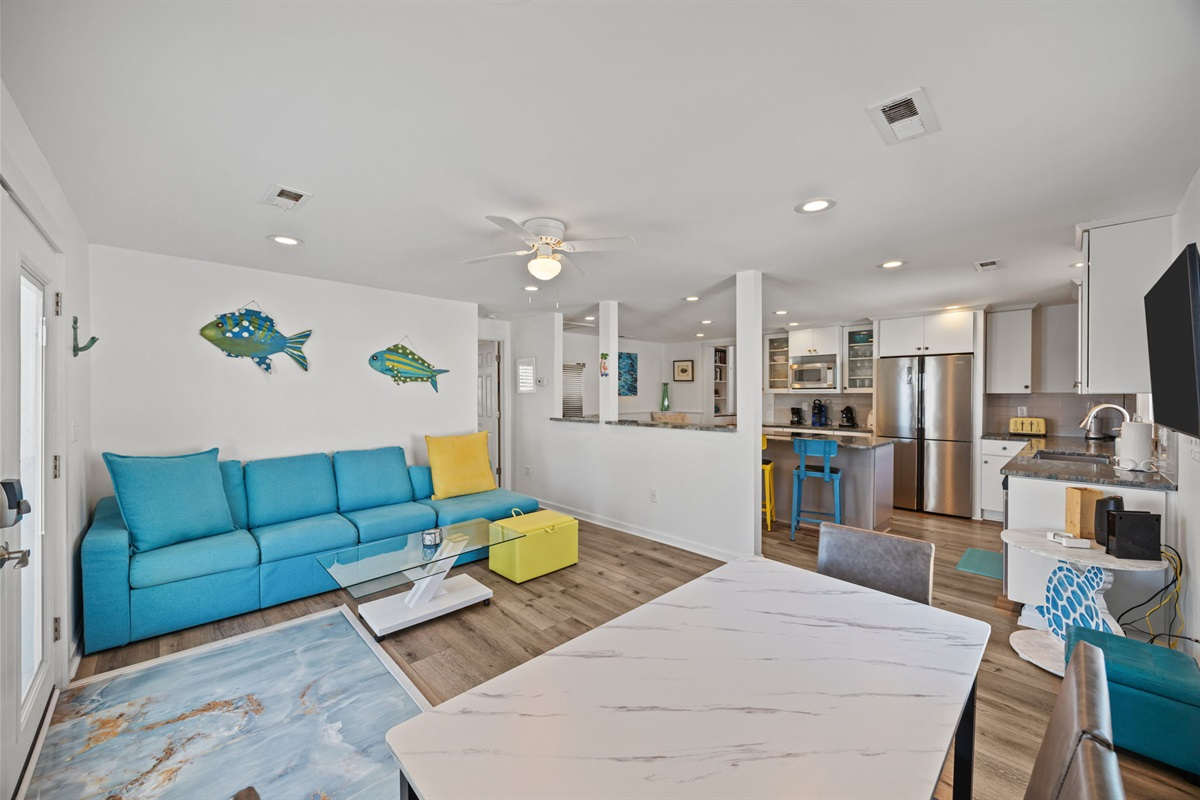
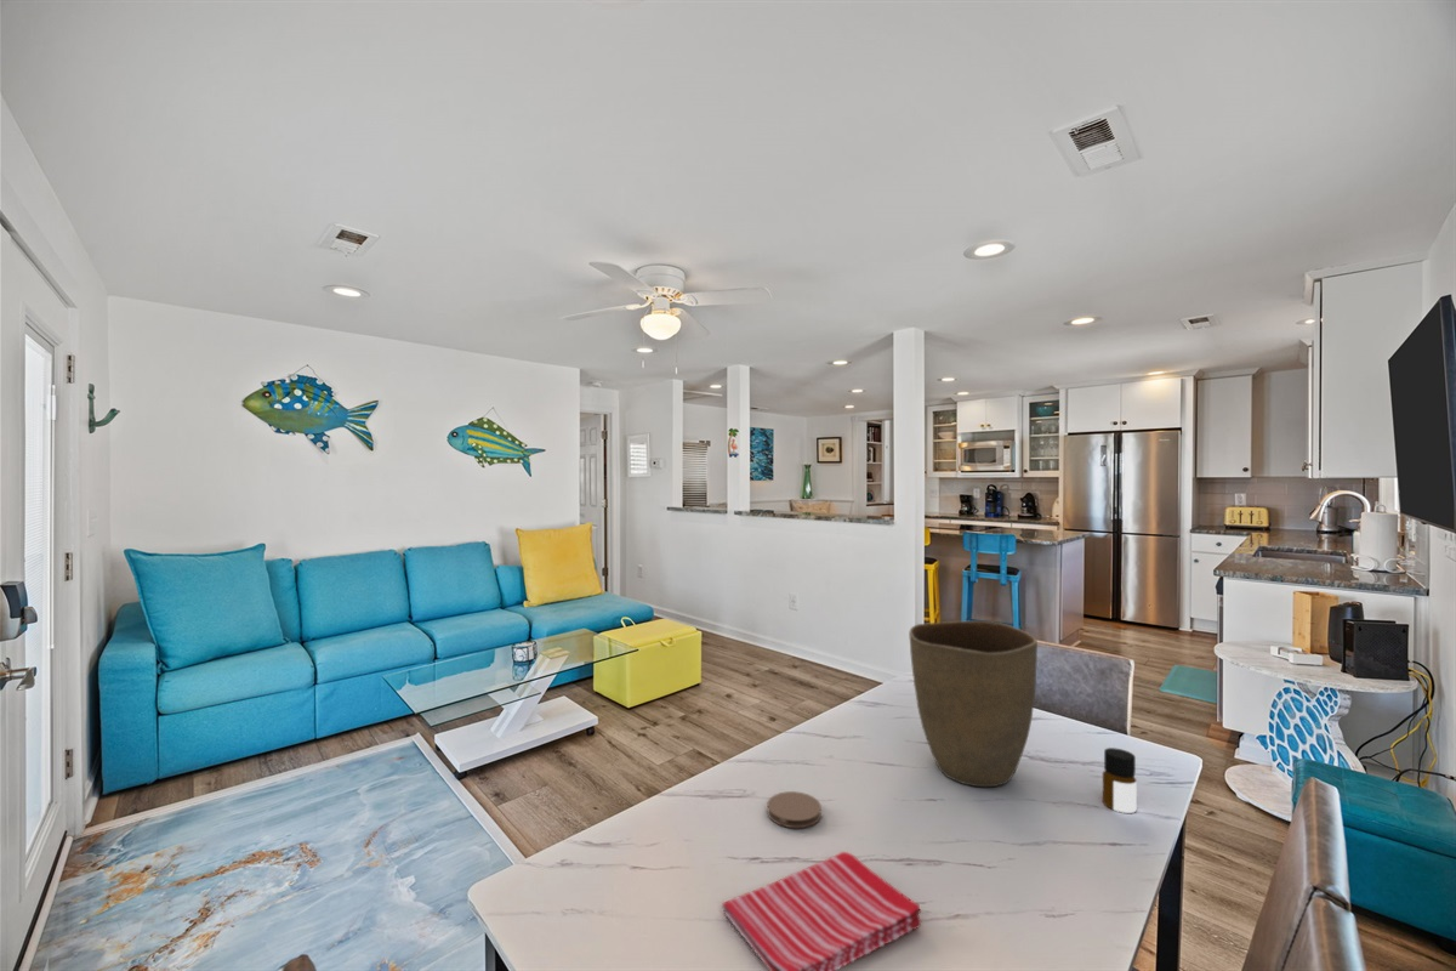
+ bottle (1119, 779)
+ coaster (794, 808)
+ dish towel (821, 909)
+ vase (971, 700)
